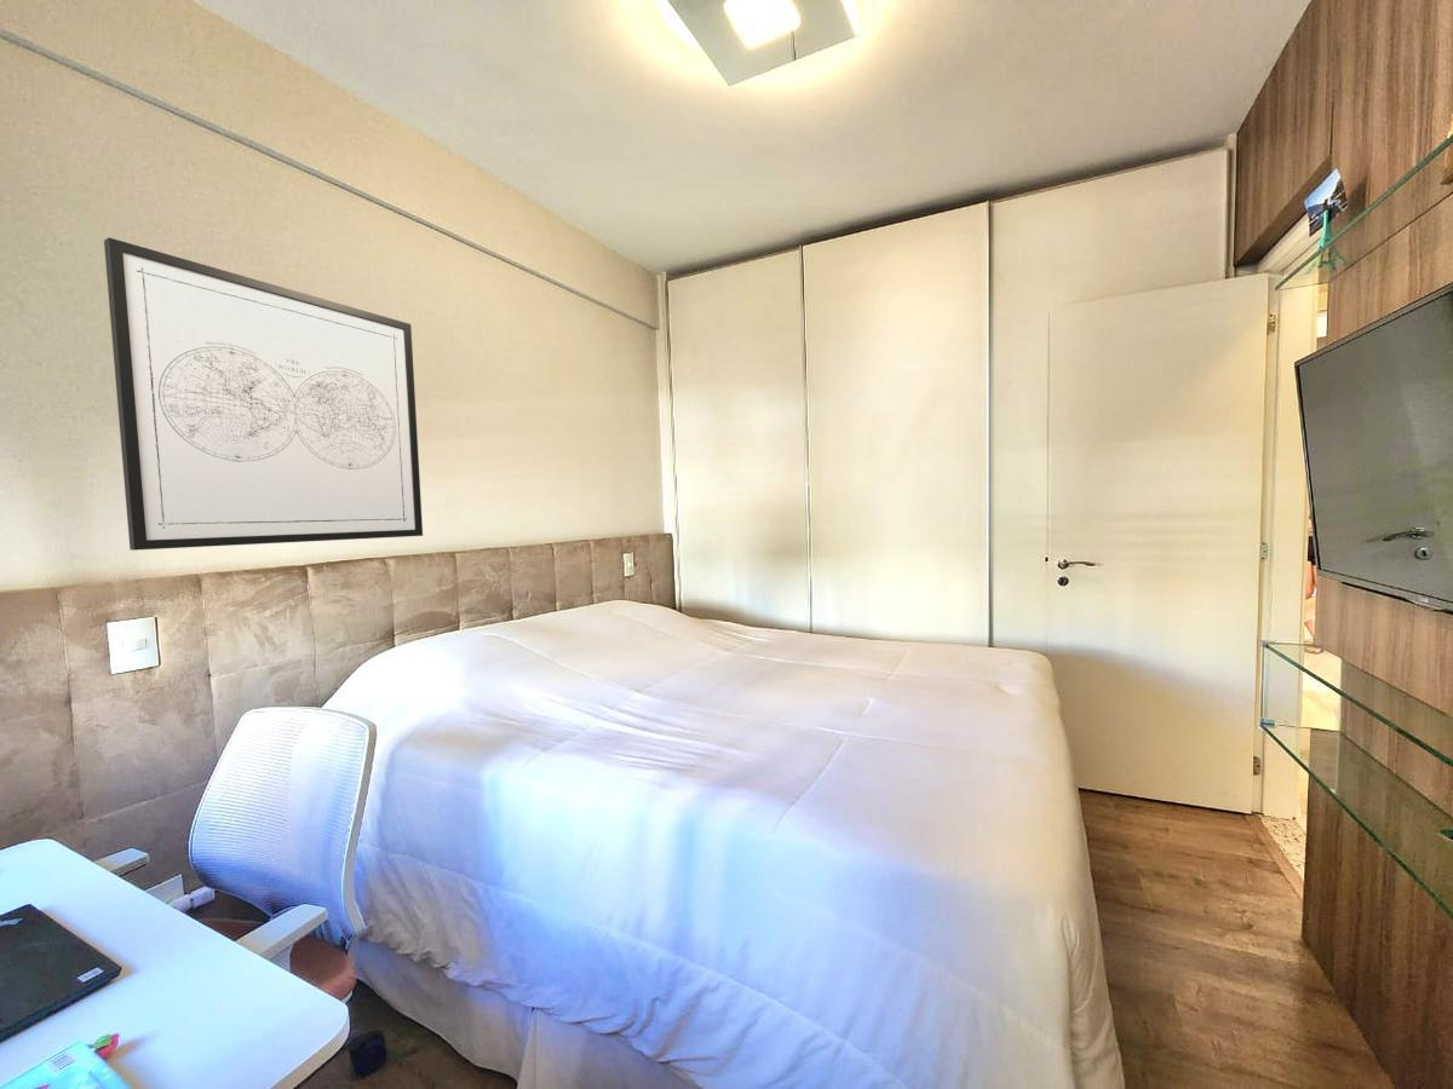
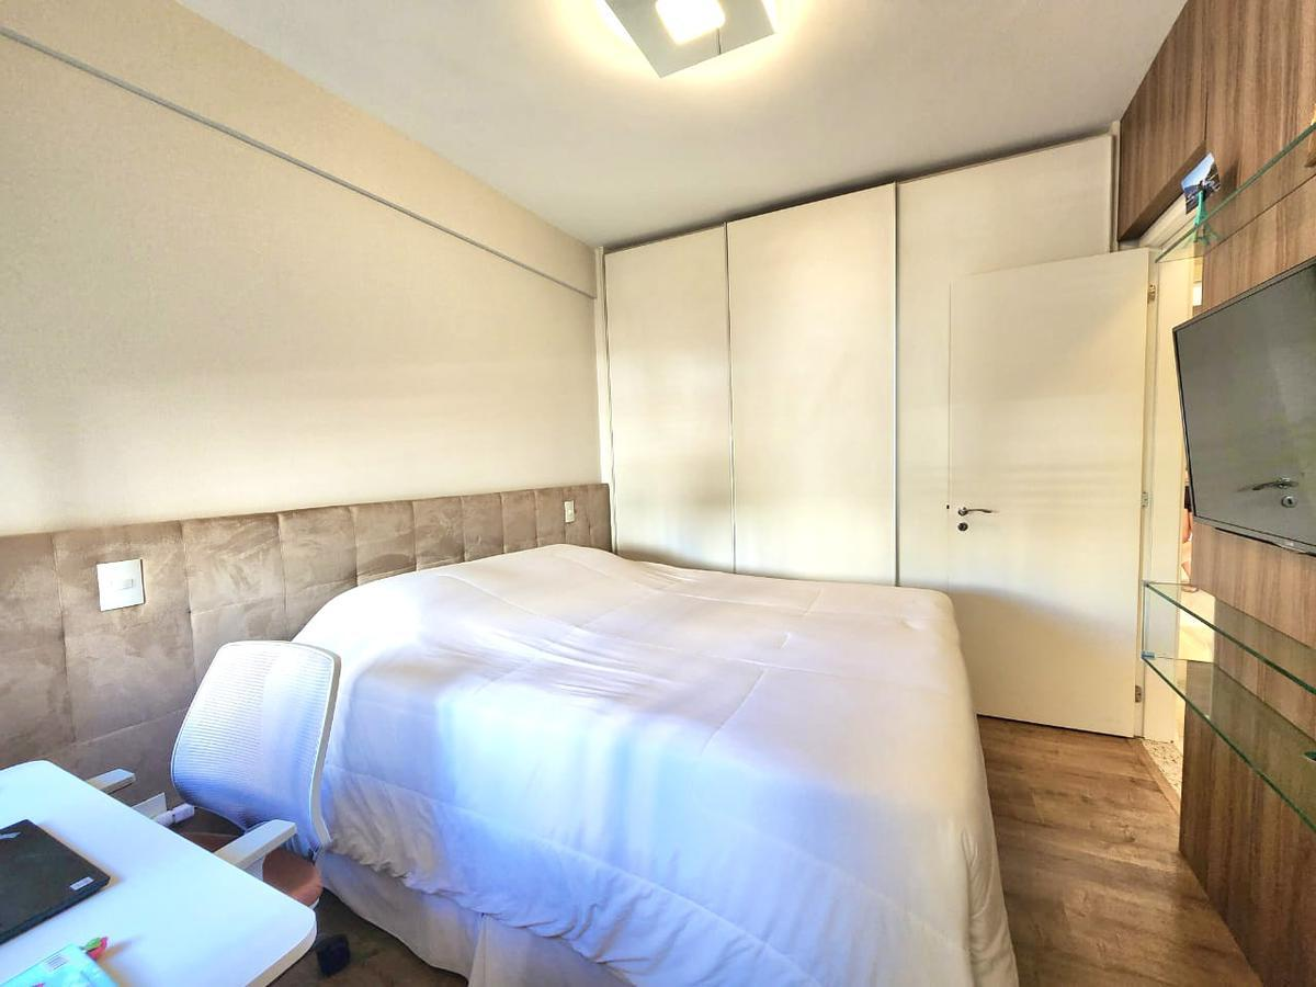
- wall art (294, 416)
